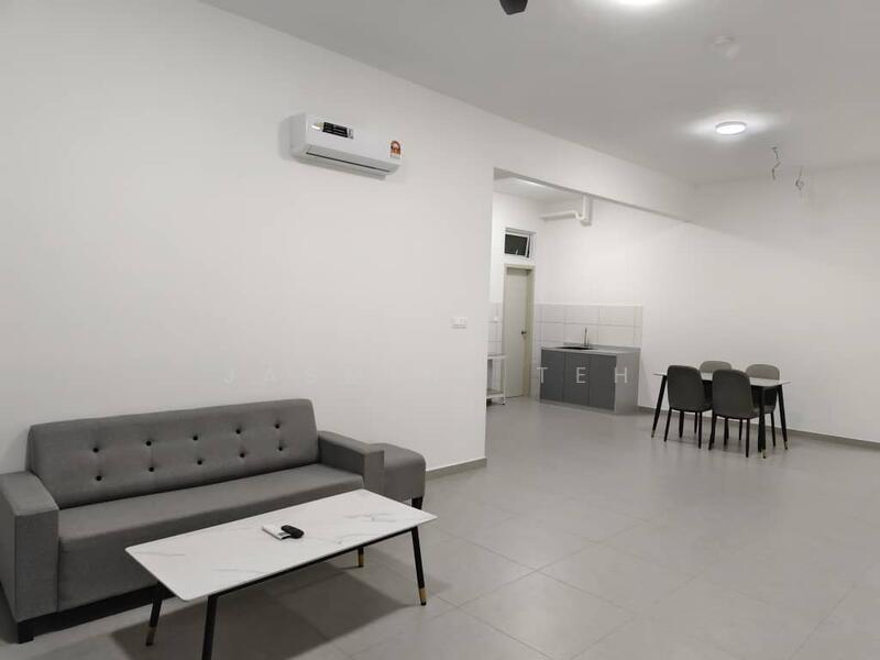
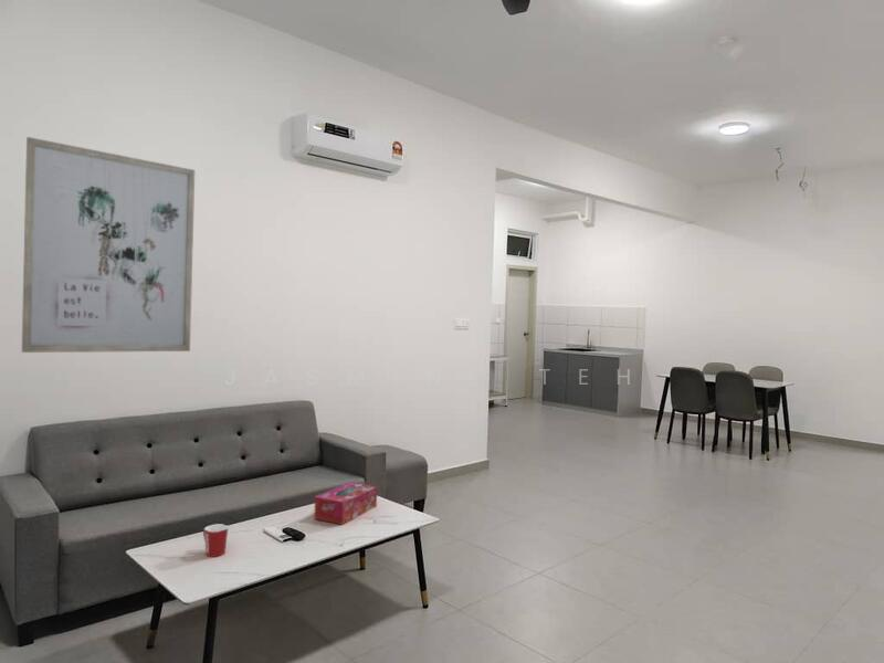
+ wall art (115, 253)
+ mug (212, 539)
+ tissue box (346, 502)
